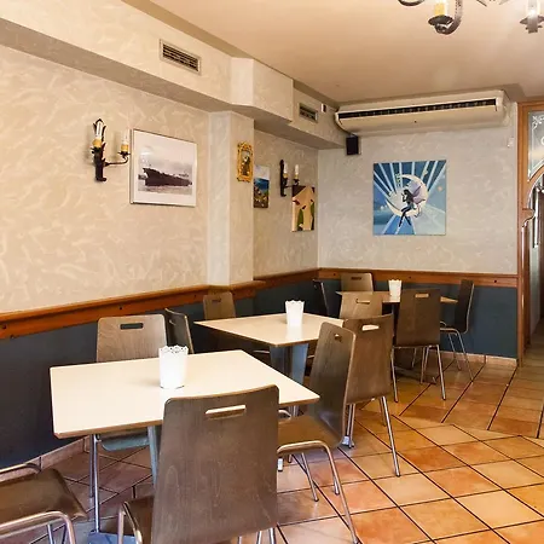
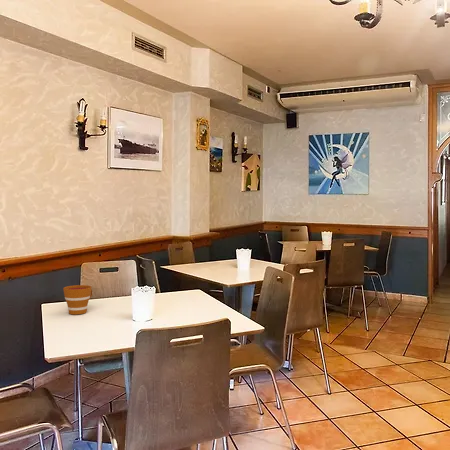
+ cup (79, 299)
